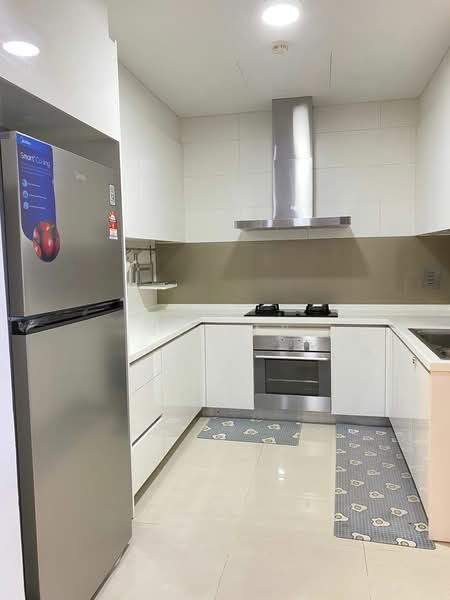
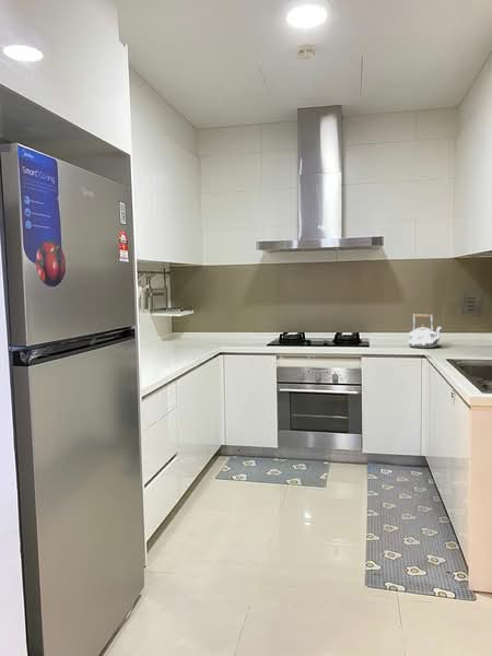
+ kettle (425, 330)
